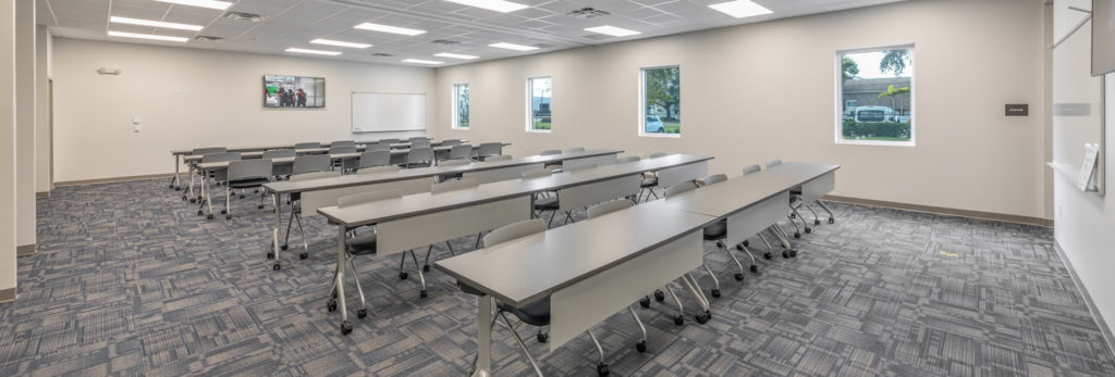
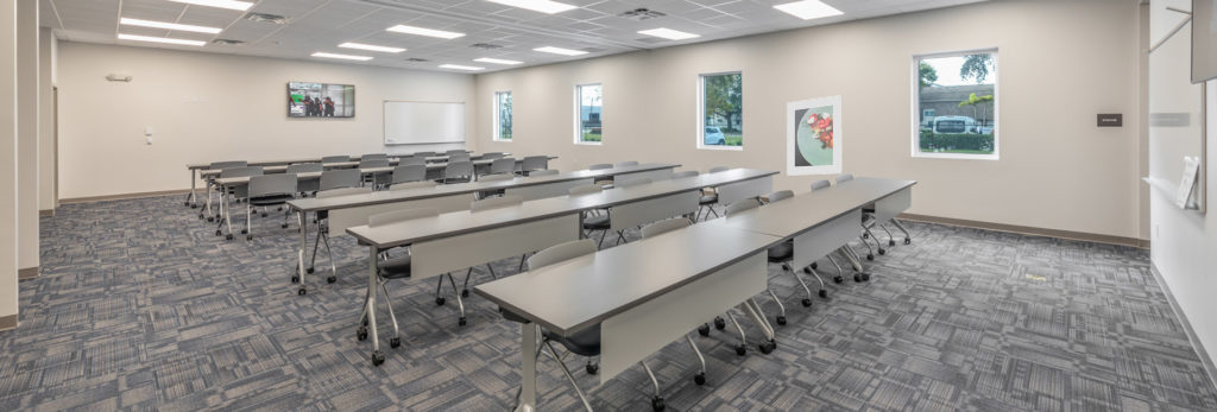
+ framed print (813, 137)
